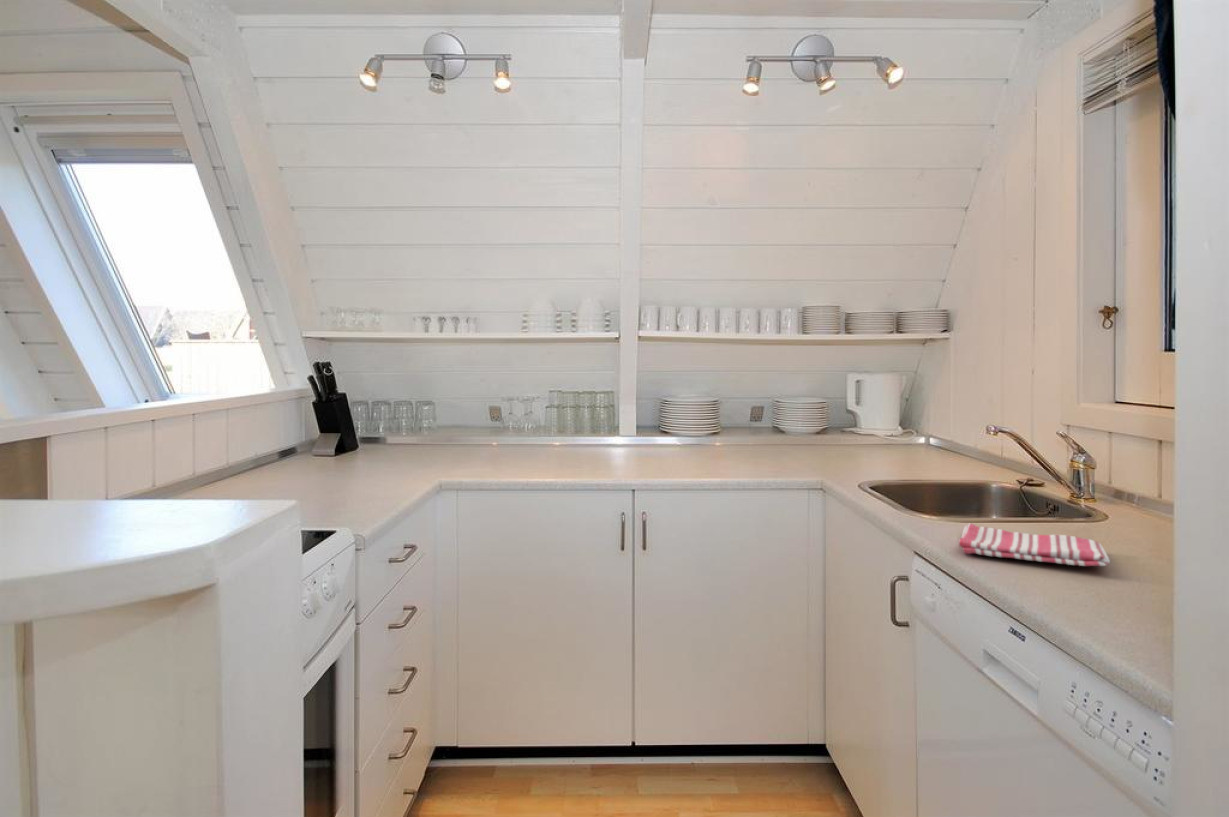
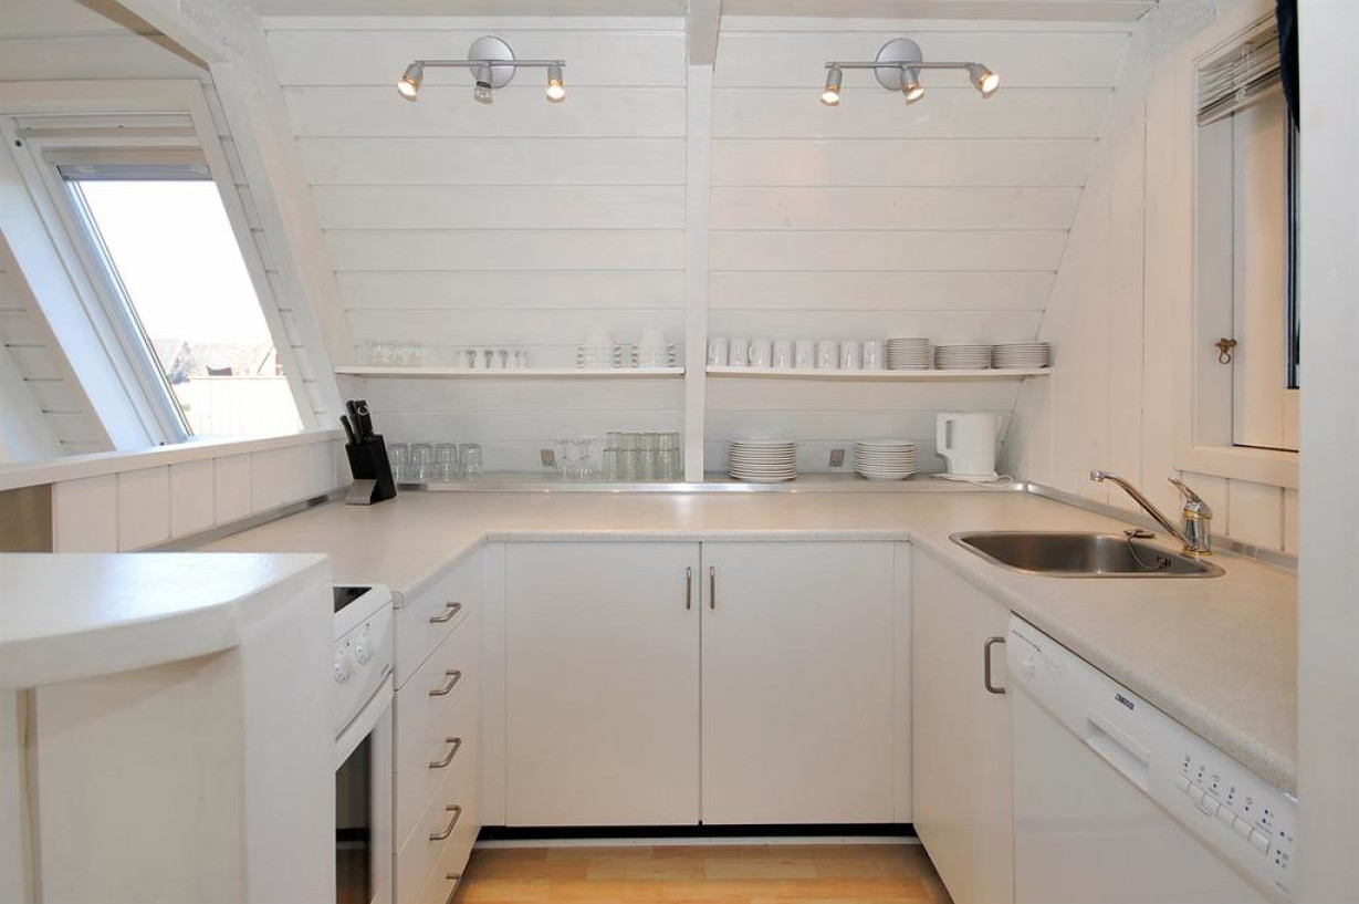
- dish towel (1030, 544)
